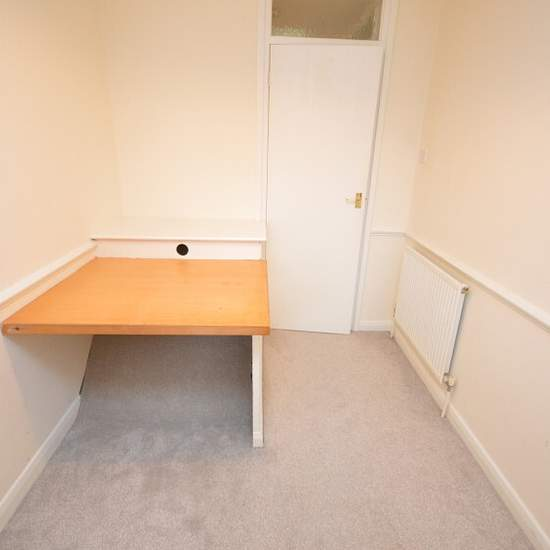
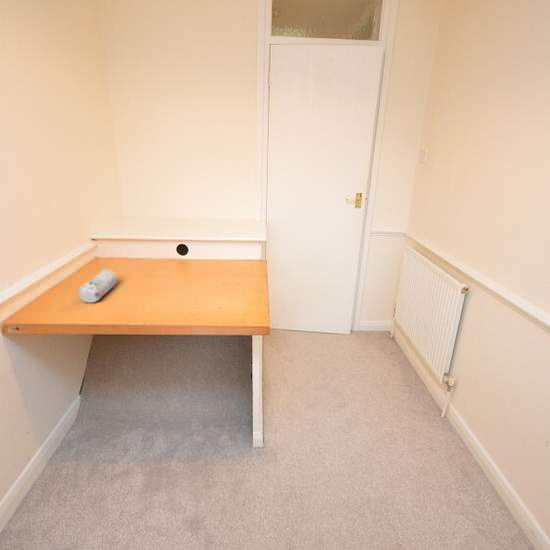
+ pencil case (98, 285)
